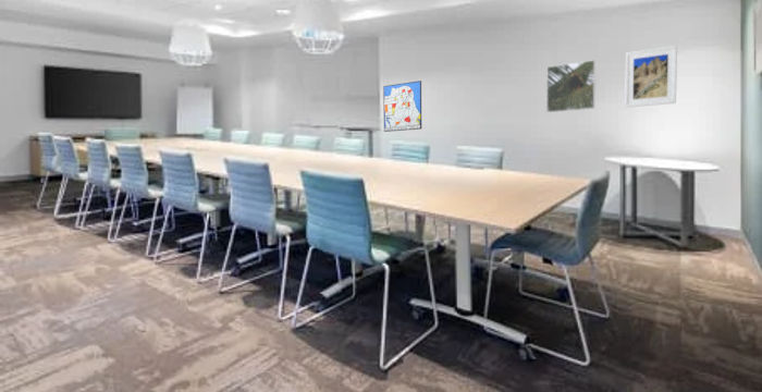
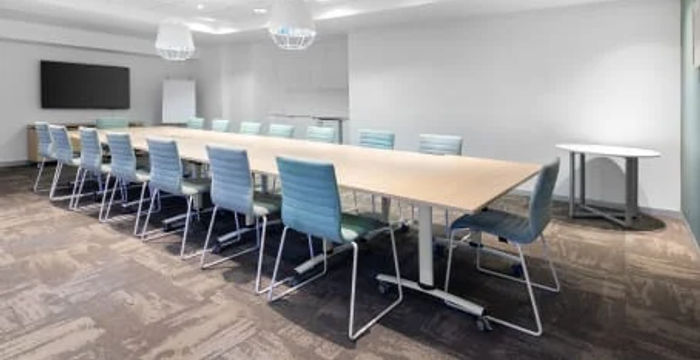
- wall art (402, 107)
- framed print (569, 87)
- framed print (650, 77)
